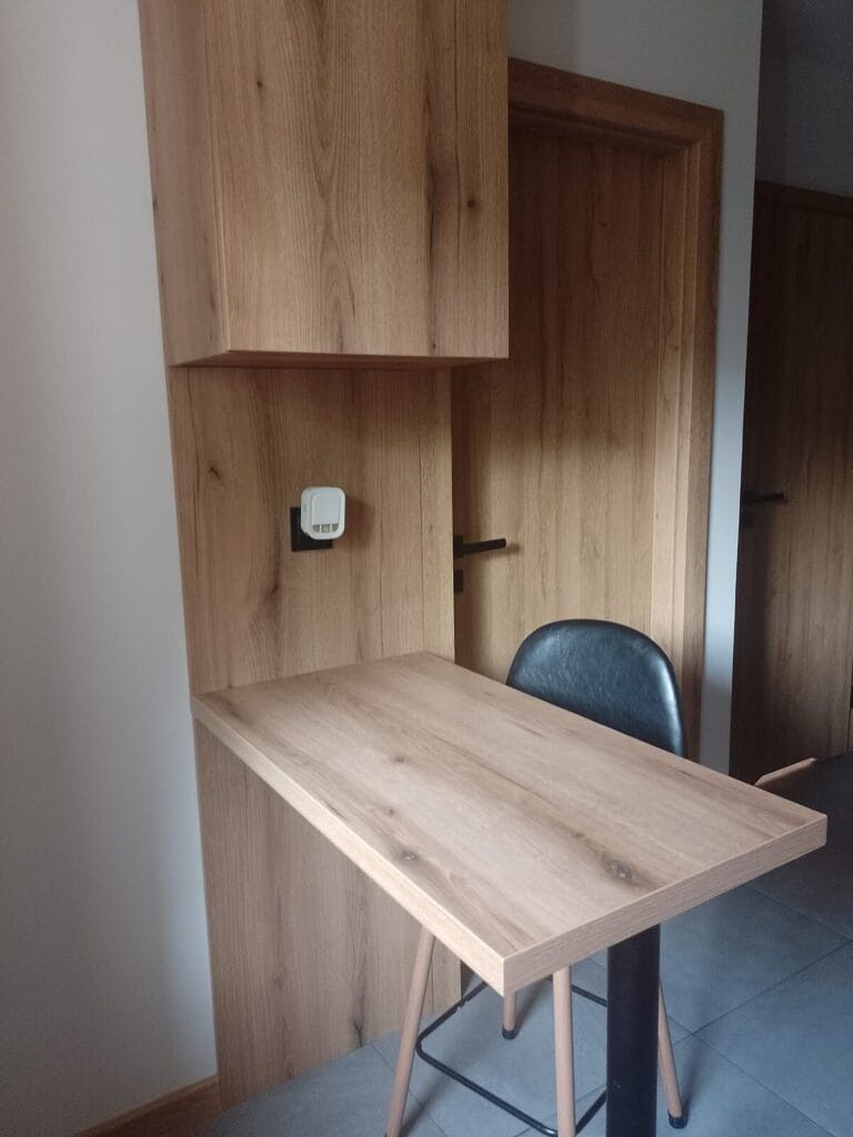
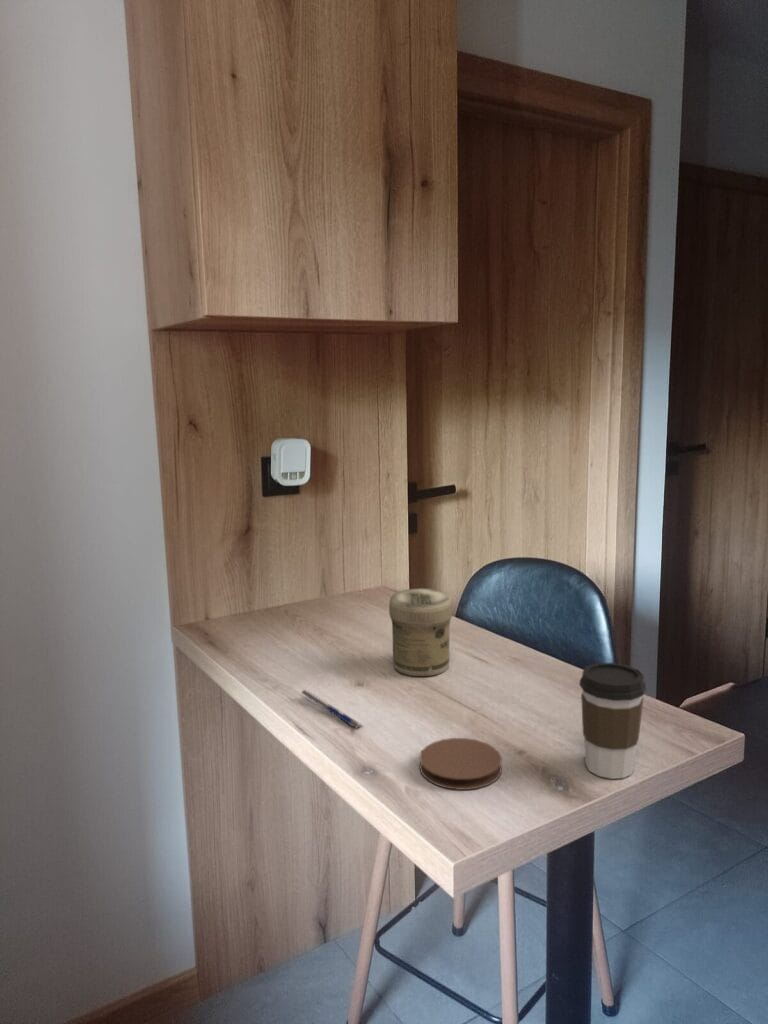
+ jar (420, 631)
+ coaster (460, 762)
+ pen (329, 707)
+ coffee cup (611, 720)
